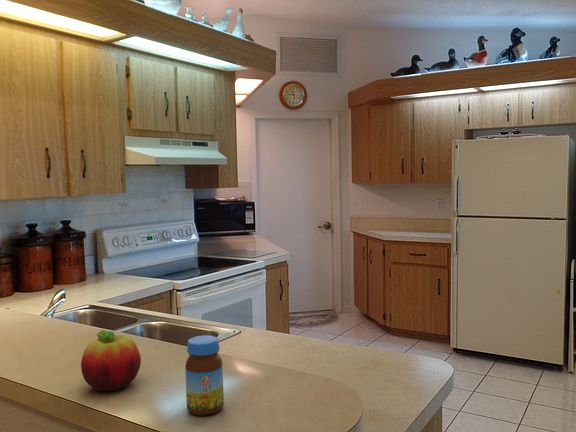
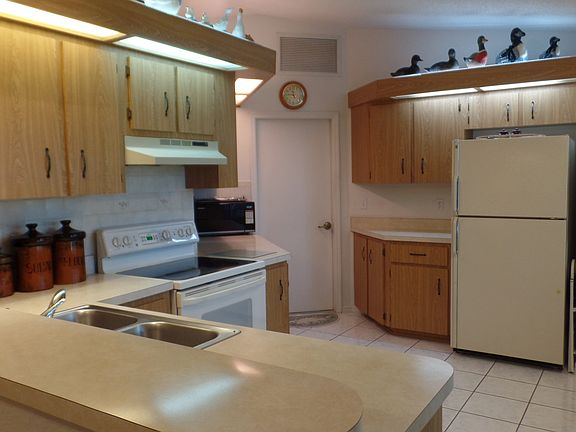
- jar (204, 373)
- fruit (111, 359)
